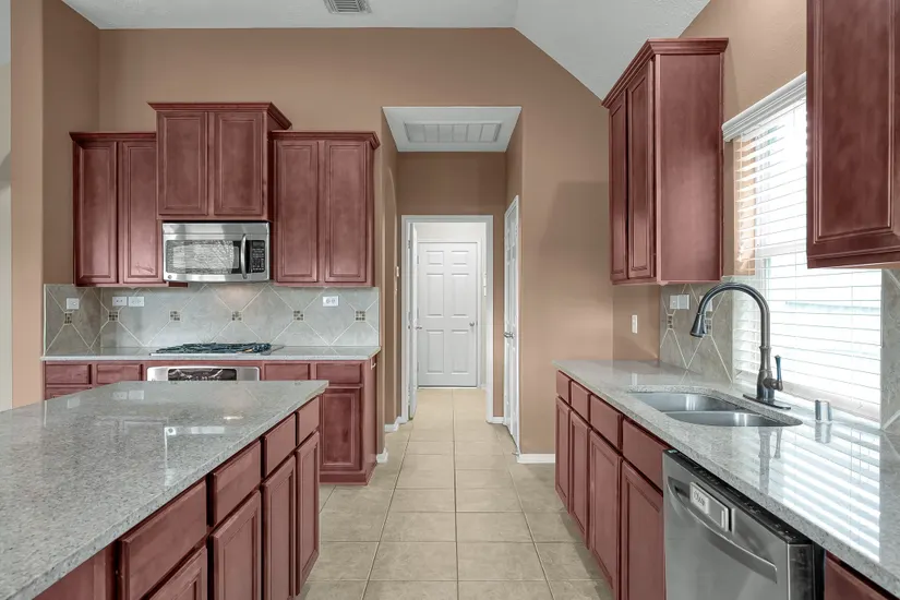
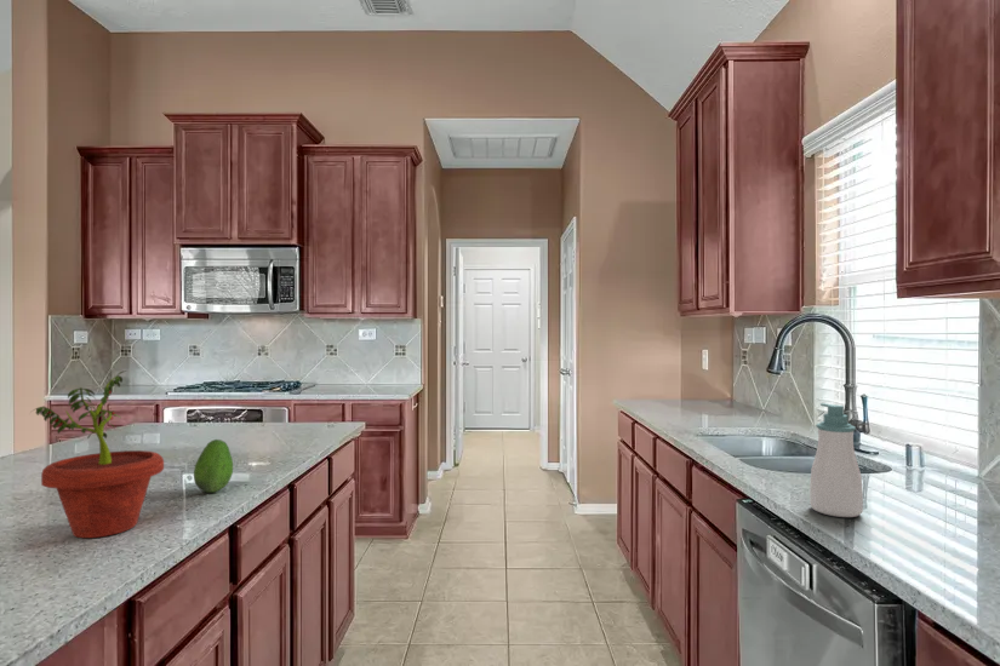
+ potted plant (102, 449)
+ fruit (213, 465)
+ soap bottle (835, 458)
